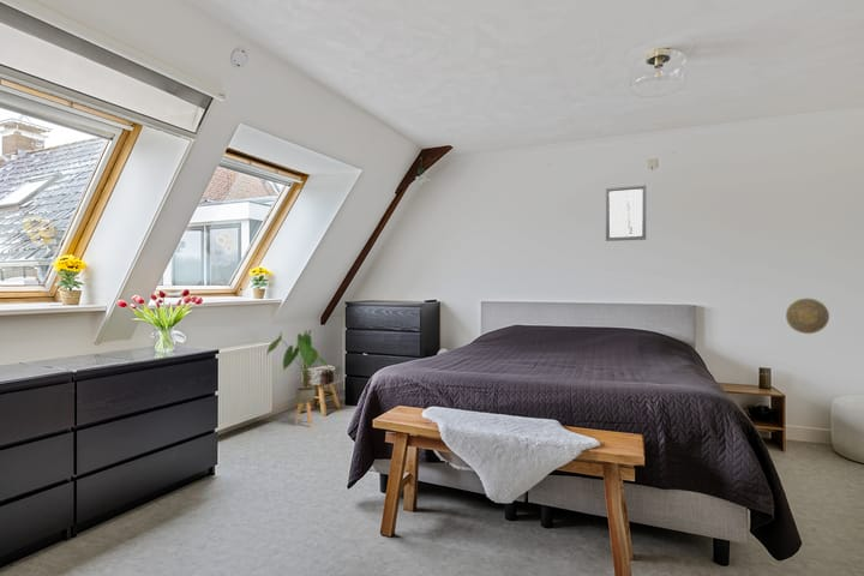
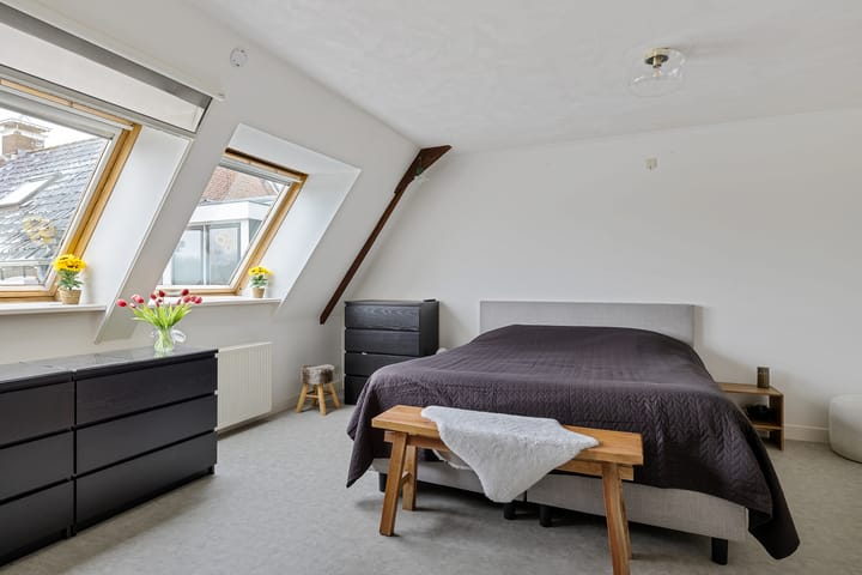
- wall art (625, 214)
- house plant (302, 378)
- decorative plate (808, 316)
